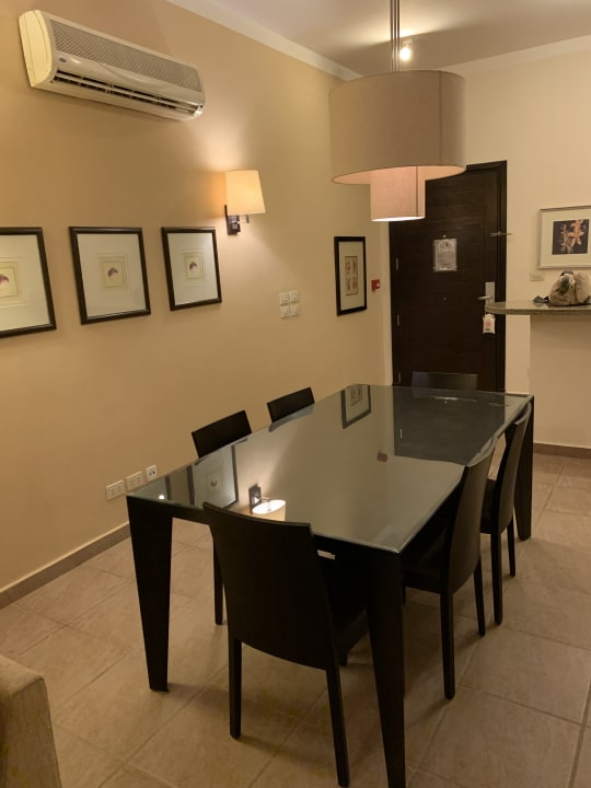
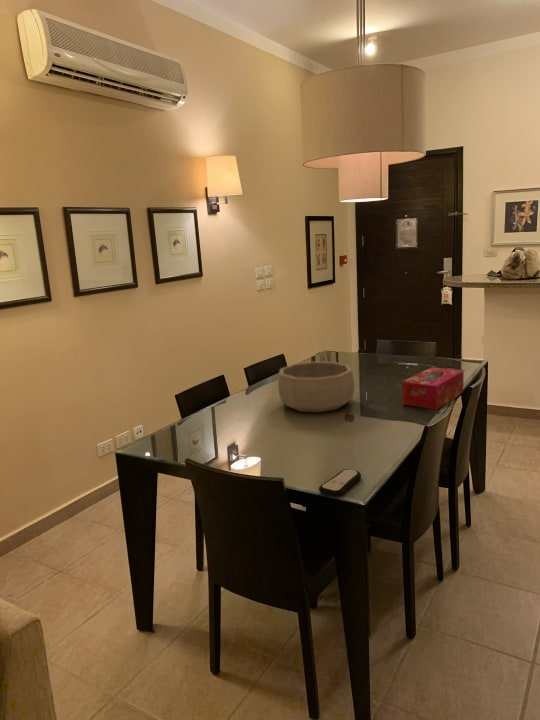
+ tissue box (433, 387)
+ remote control (341, 481)
+ decorative bowl (315, 387)
